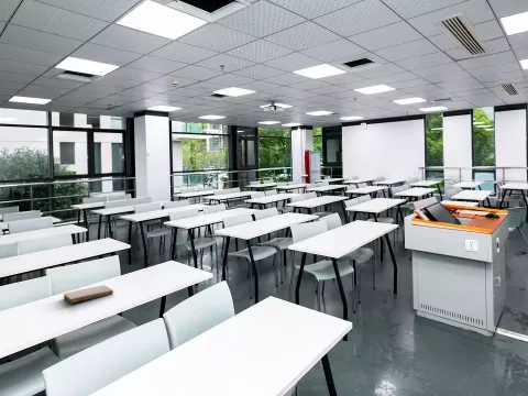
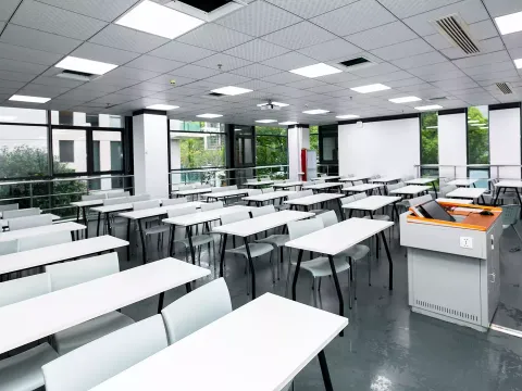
- notebook (88, 294)
